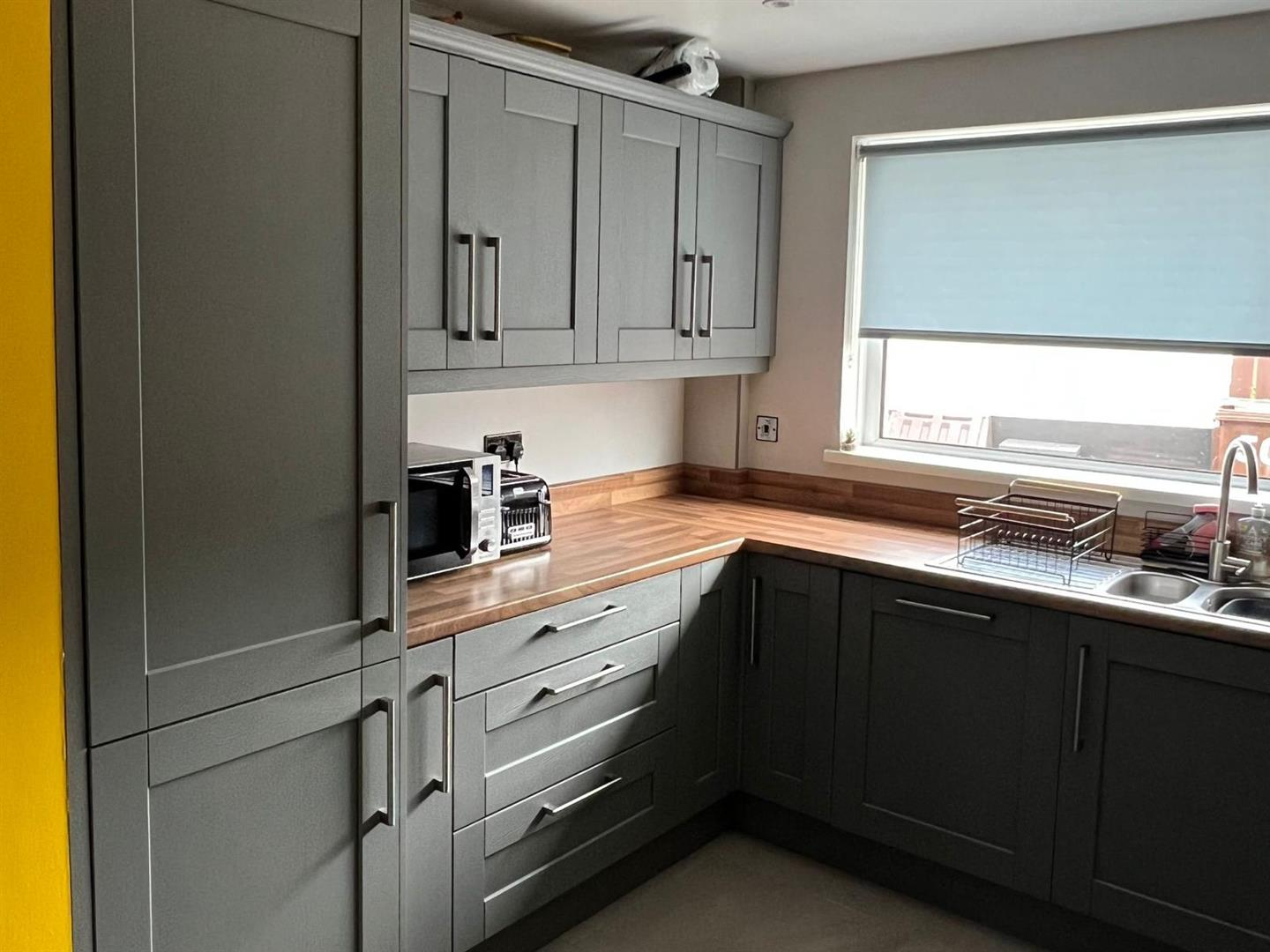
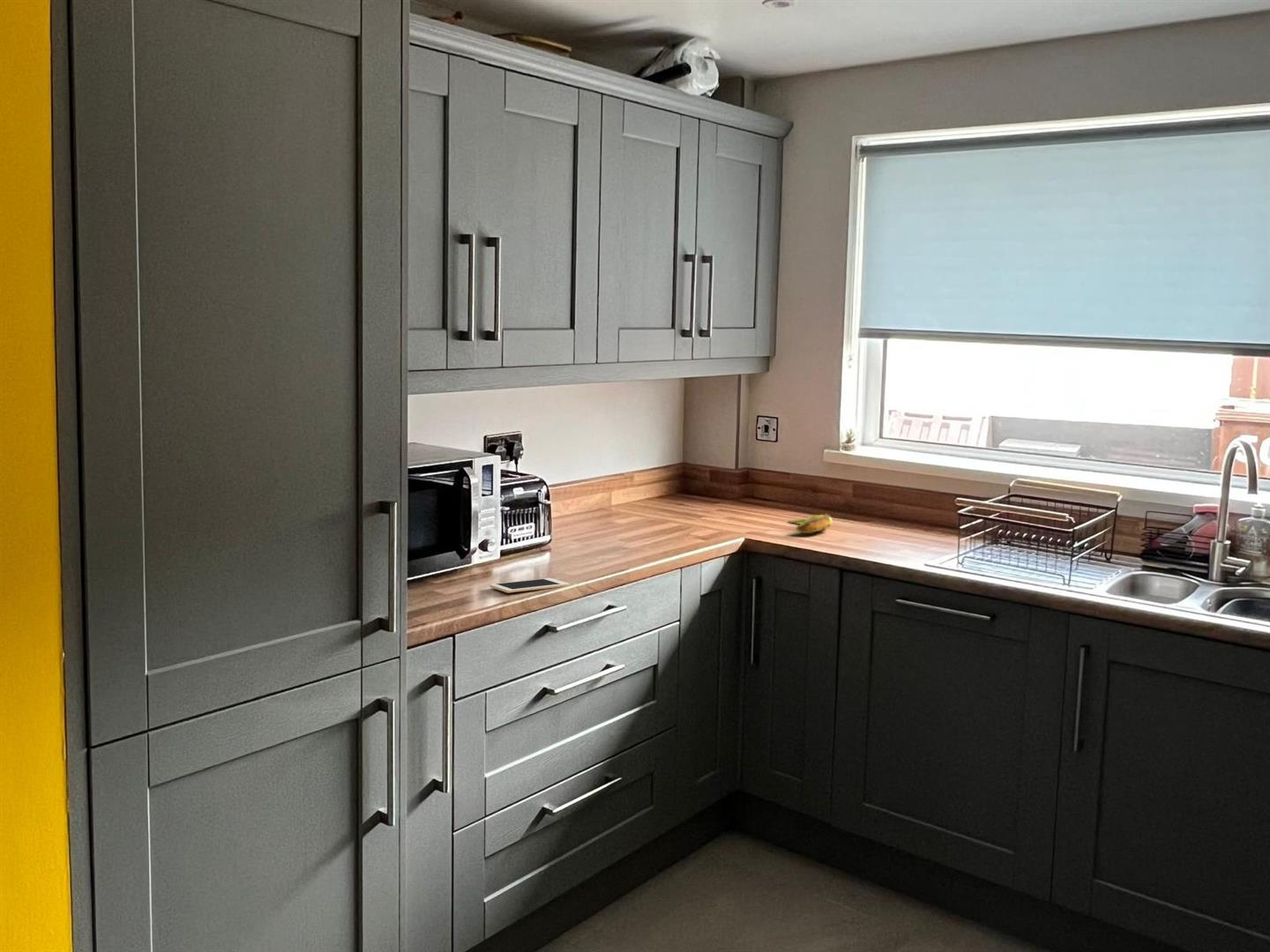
+ banana (802, 520)
+ cell phone (529, 584)
